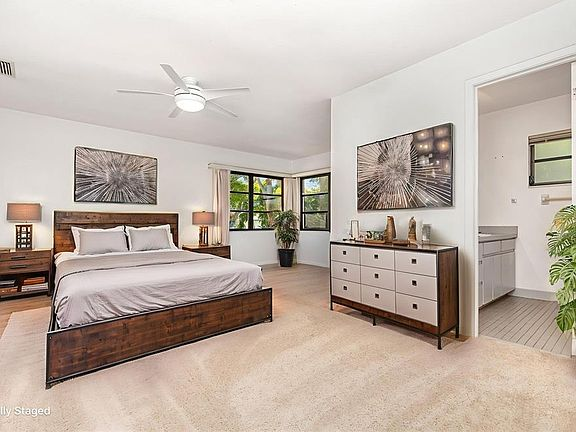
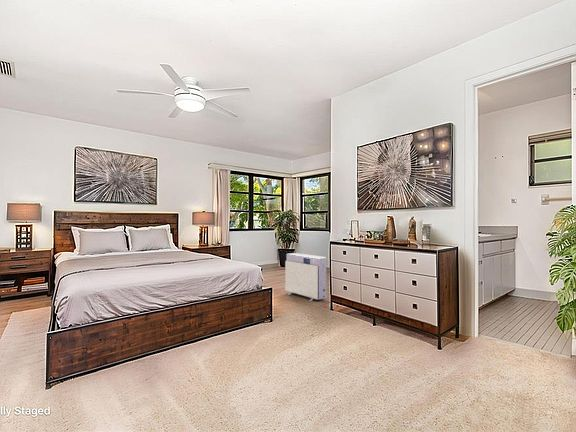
+ air purifier (306, 275)
